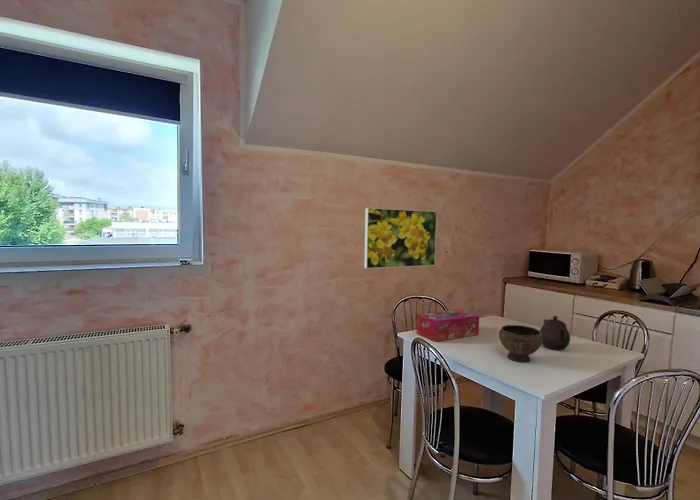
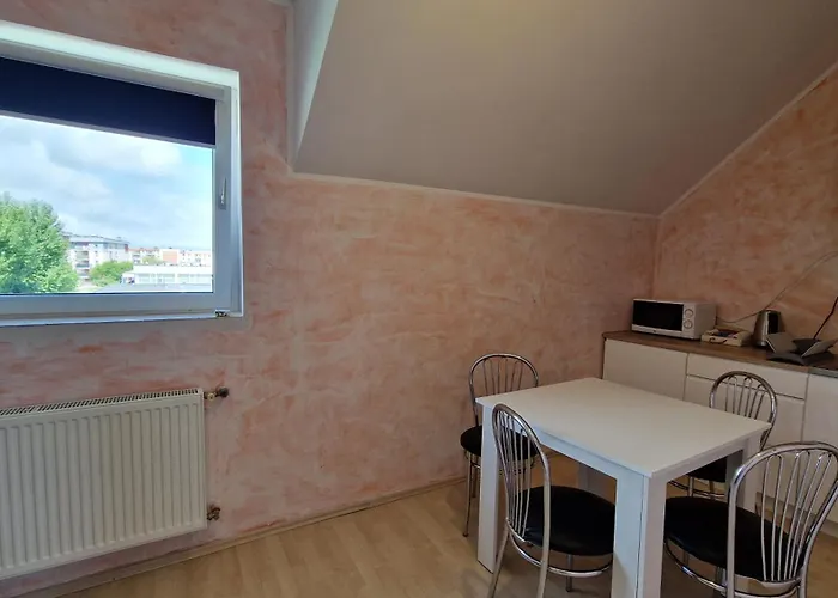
- tissue box (447, 324)
- teapot (555, 332)
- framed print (402, 238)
- bowl (520, 344)
